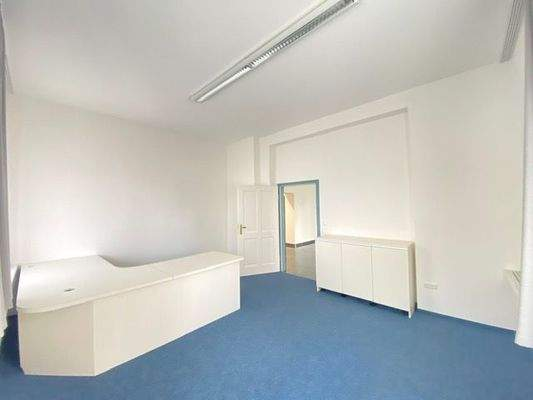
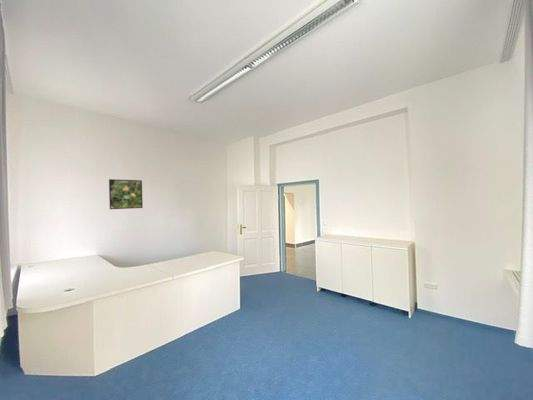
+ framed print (126, 194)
